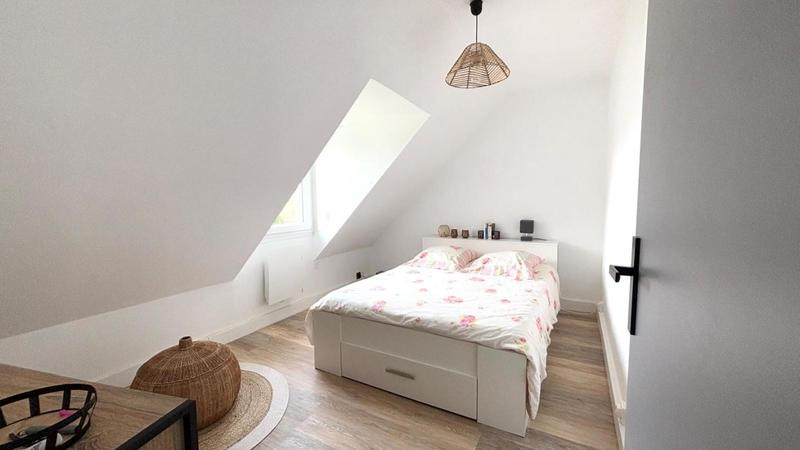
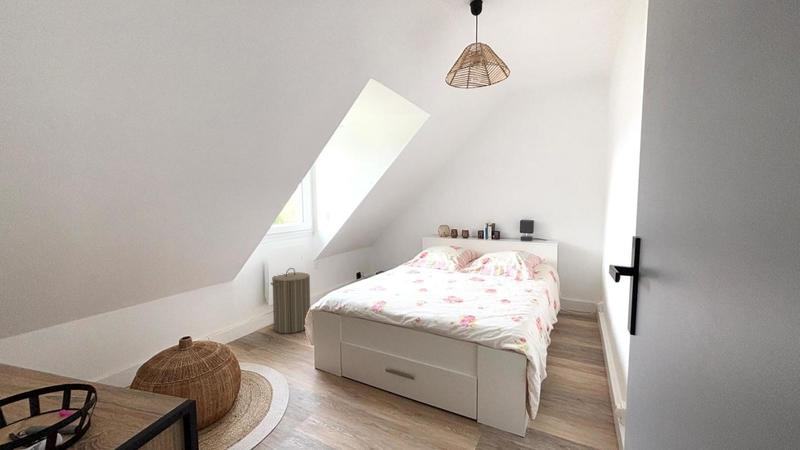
+ laundry hamper (291, 297)
